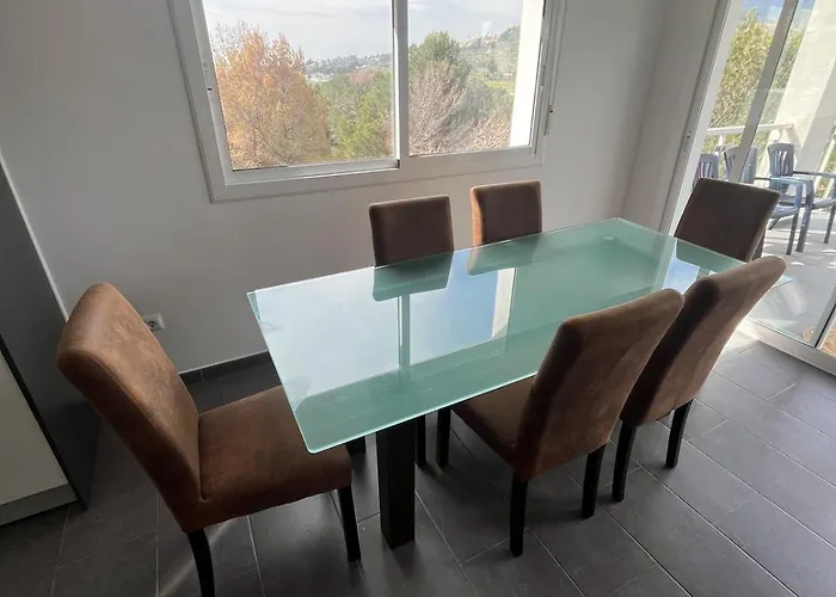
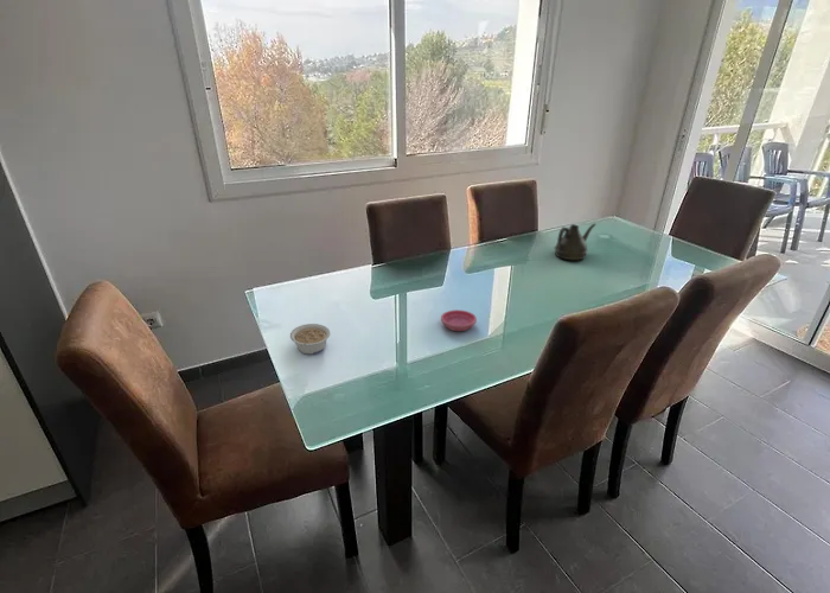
+ legume (311, 339)
+ saucer (458, 320)
+ teapot (576, 240)
